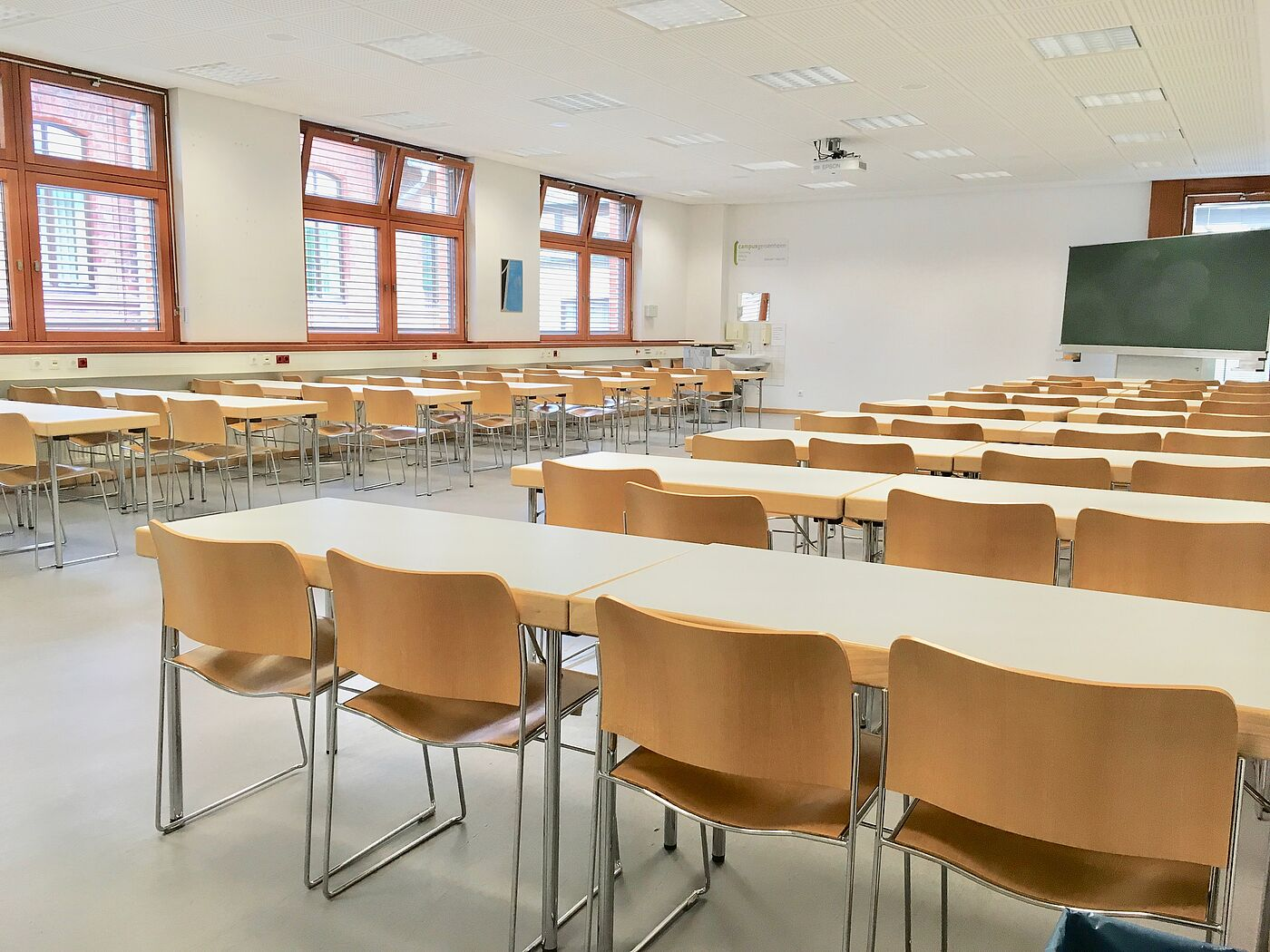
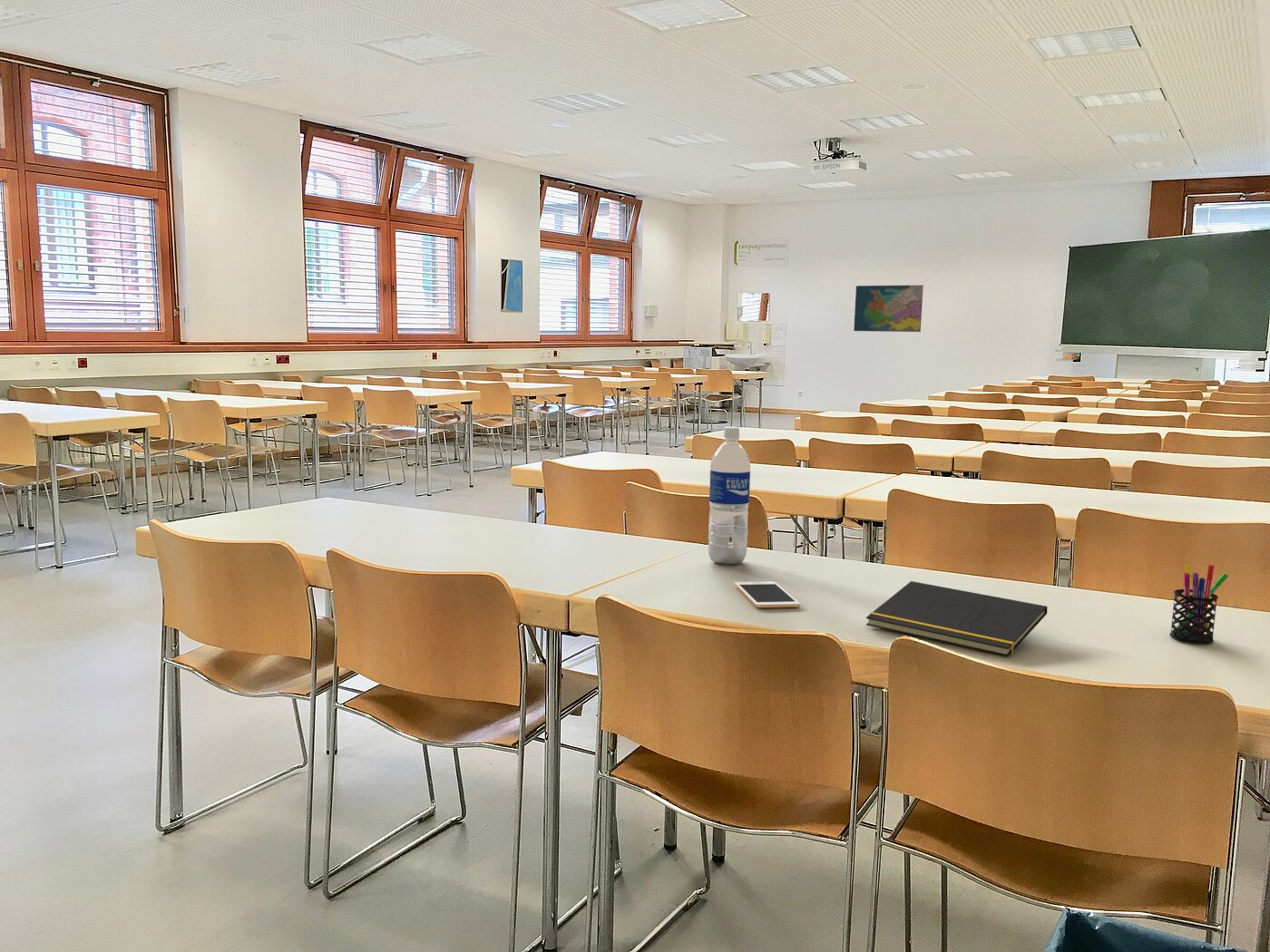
+ water bottle (729, 494)
+ cell phone (766, 594)
+ map (887, 308)
+ notepad (955, 616)
+ pen holder (1200, 600)
